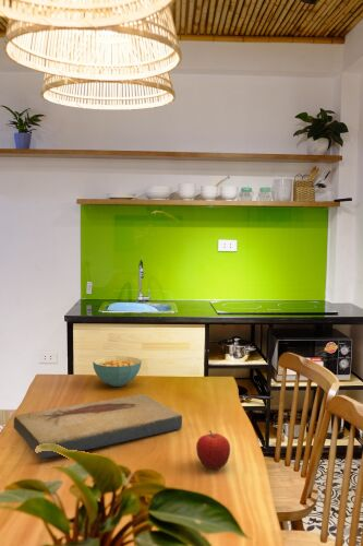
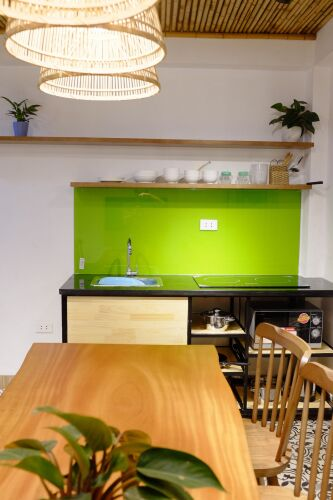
- cereal bowl (117, 372)
- fish fossil (99, 420)
- fruit (213, 449)
